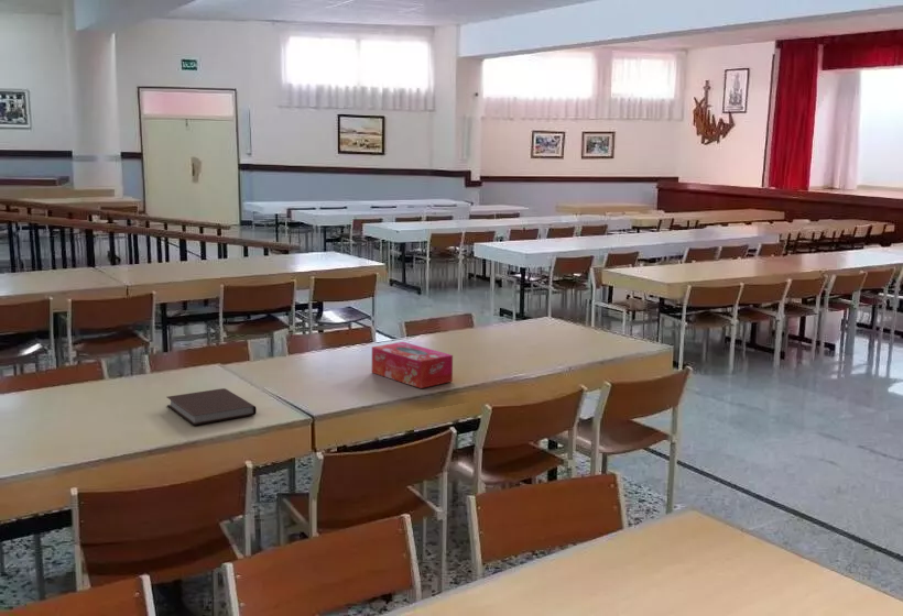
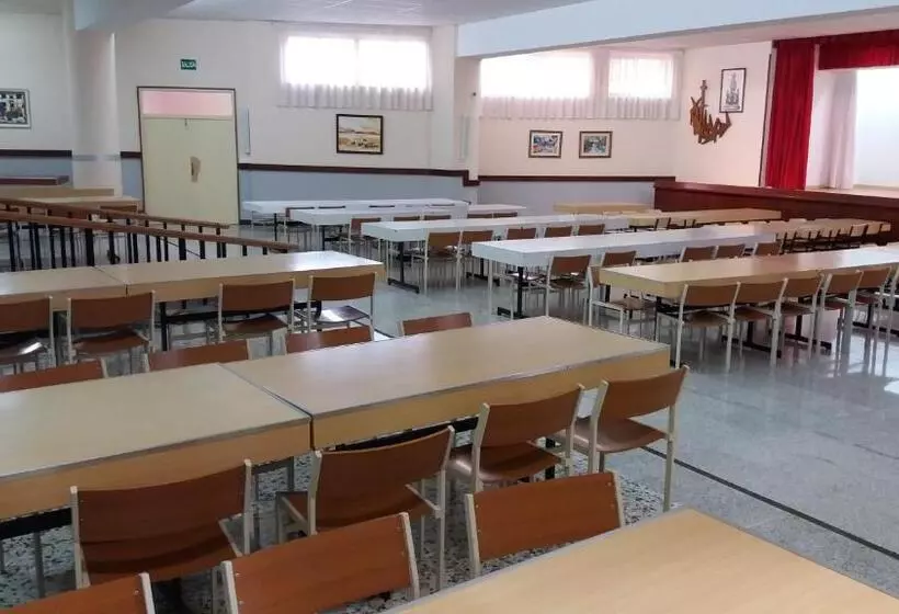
- notebook (210, 405)
- tissue box (411, 363)
